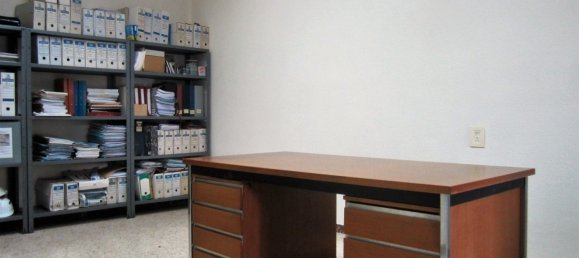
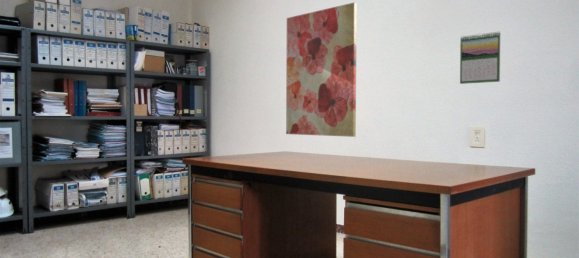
+ calendar (479, 57)
+ wall art (318, 73)
